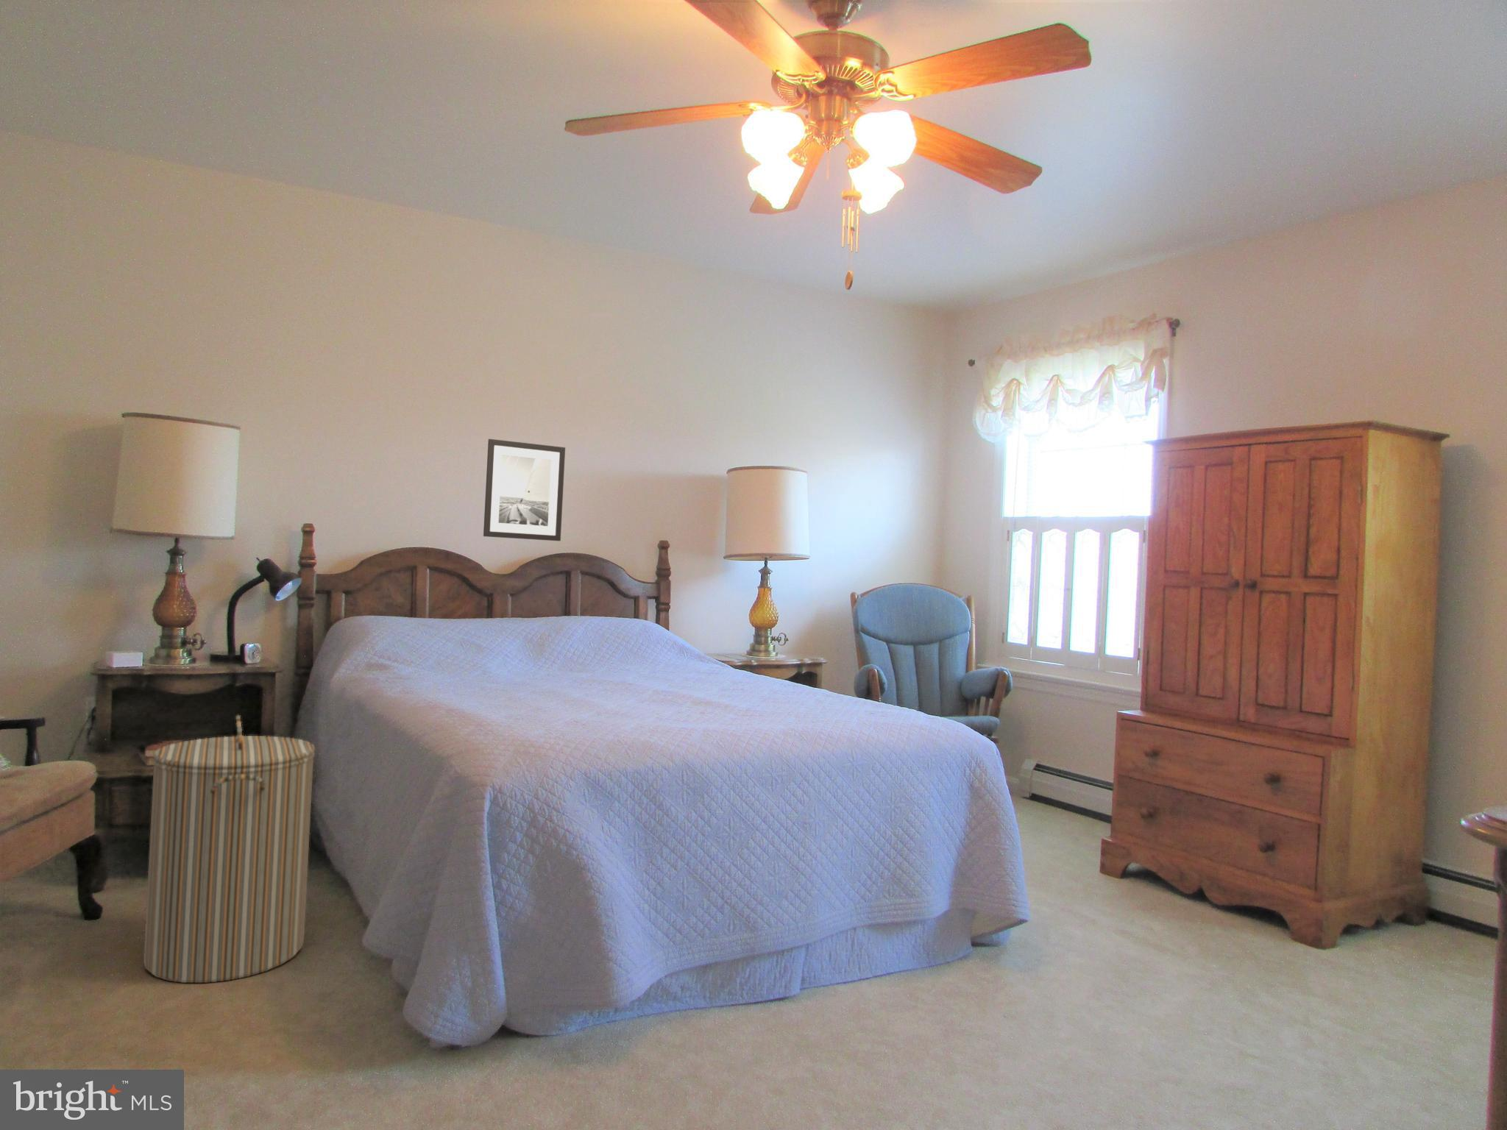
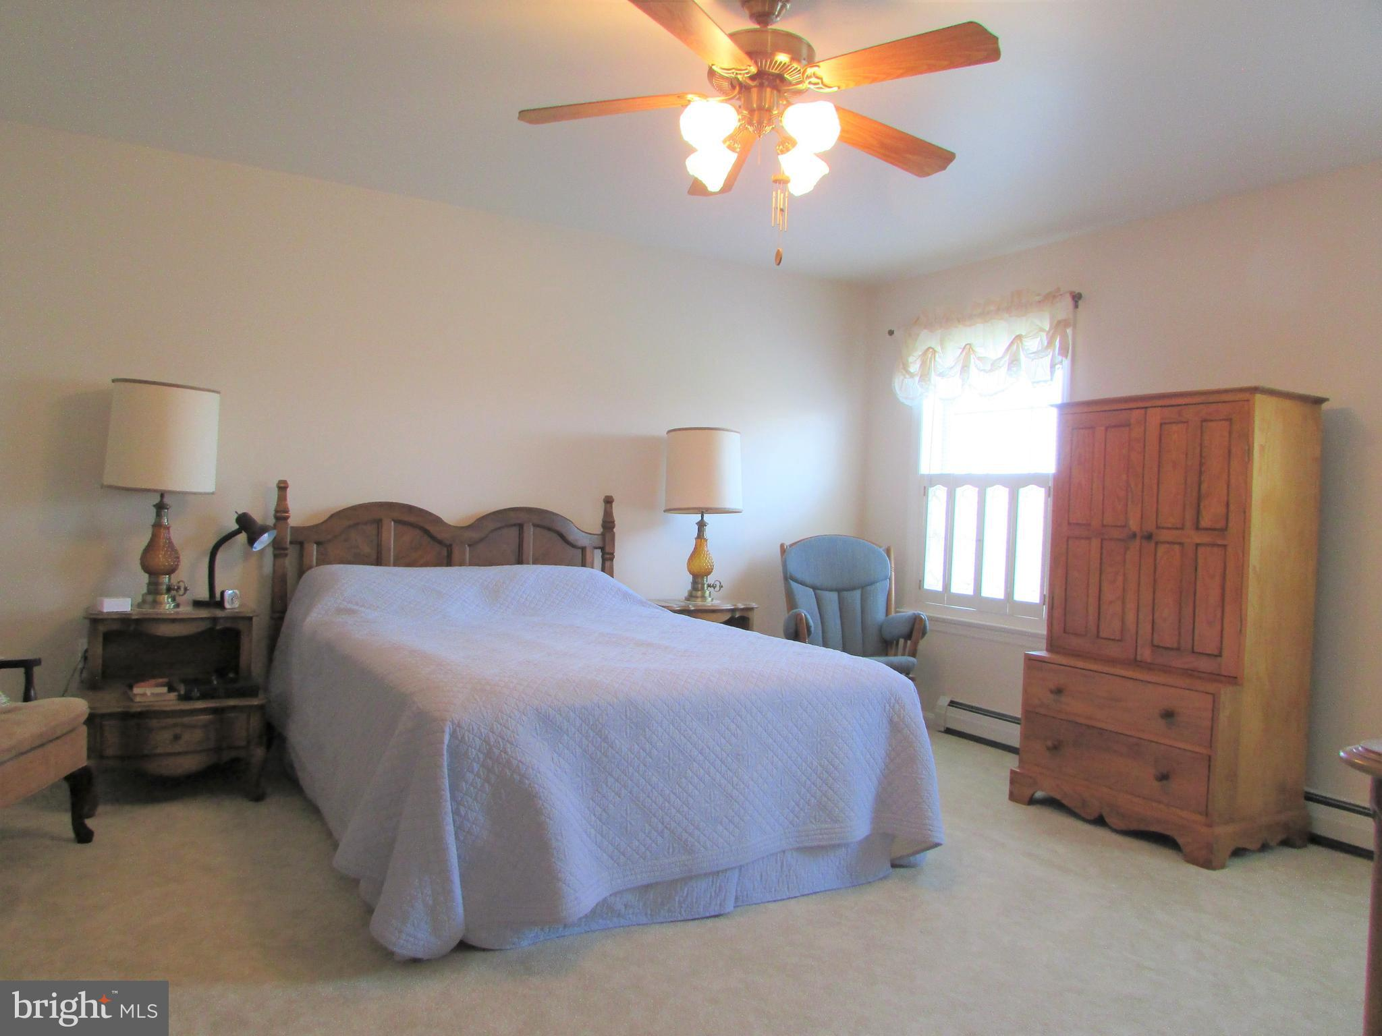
- laundry hamper (233, 834)
- wall art (524, 490)
